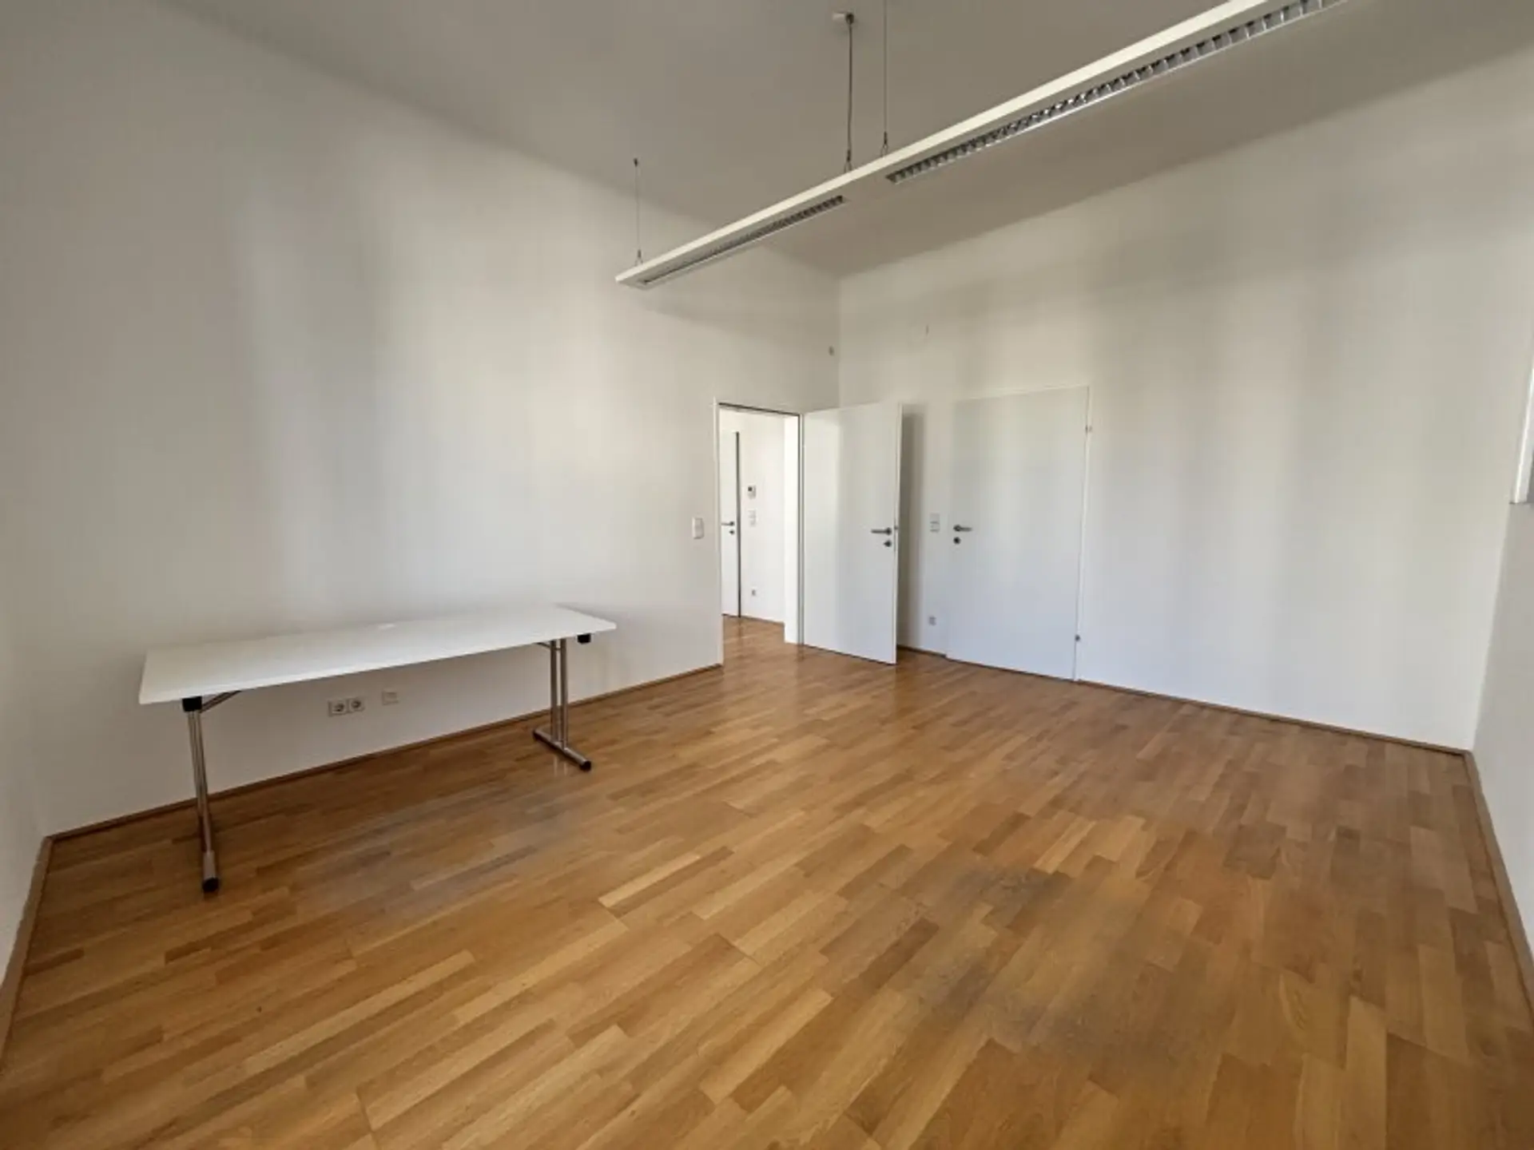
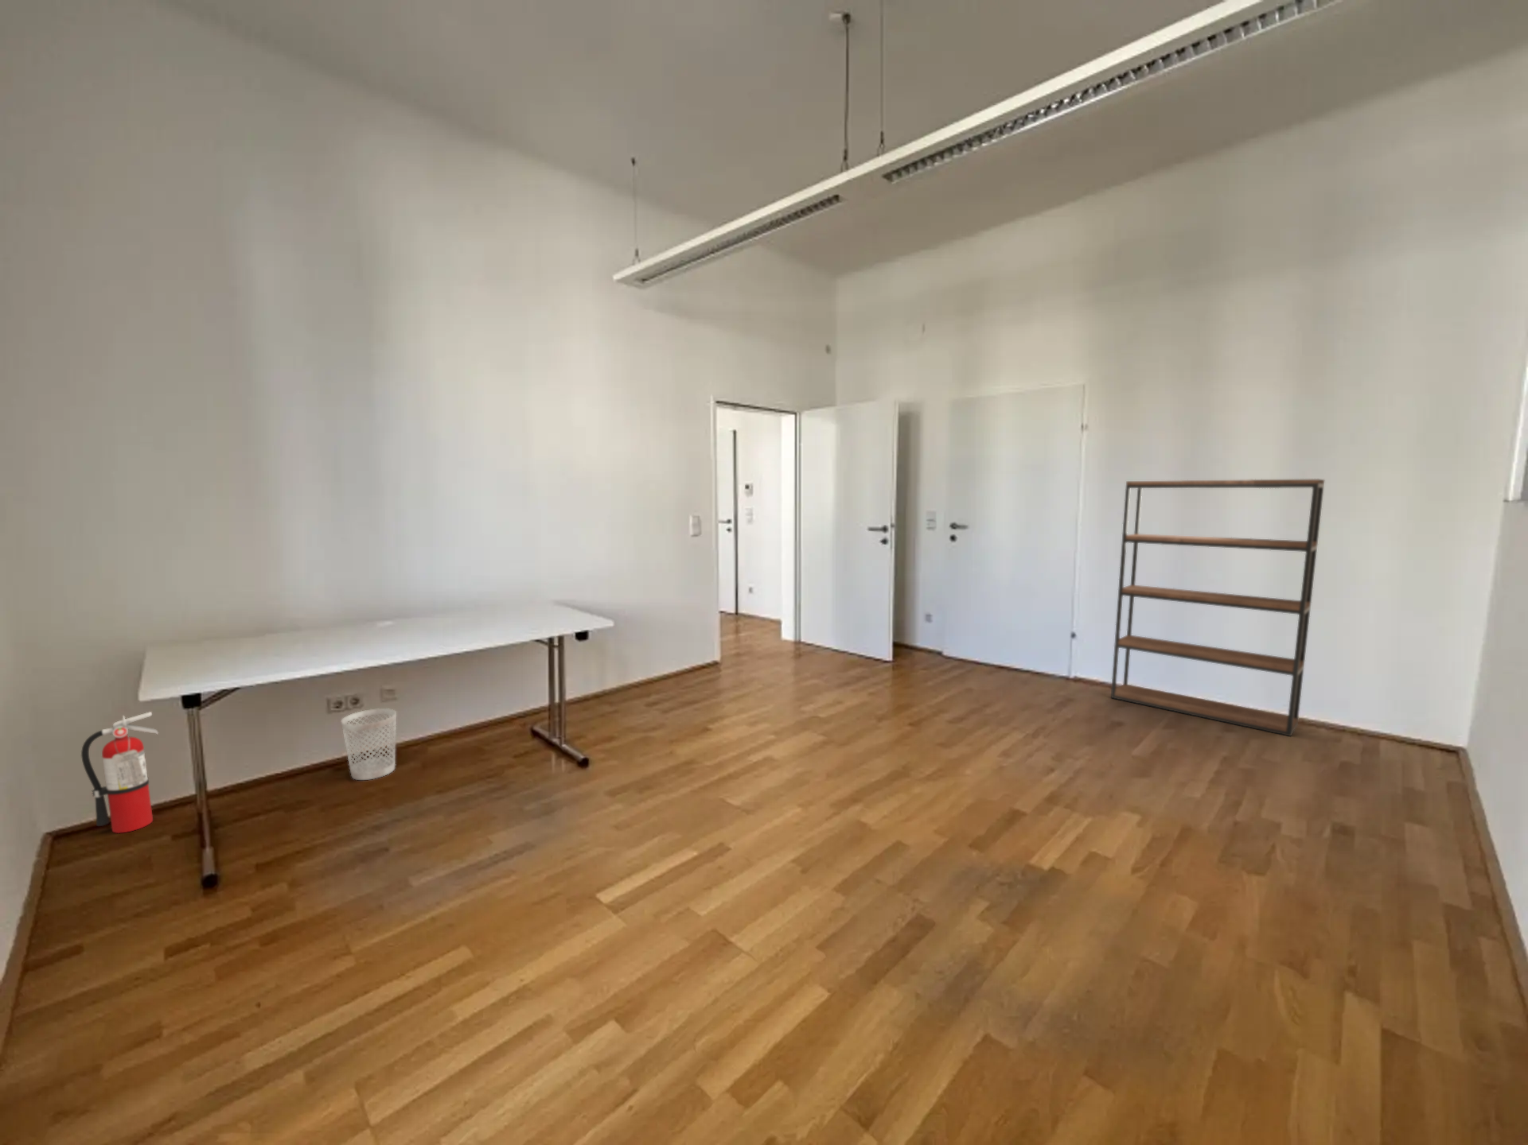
+ wastebasket (371, 744)
+ shelving unit (1208, 598)
+ fire extinguisher (124, 771)
